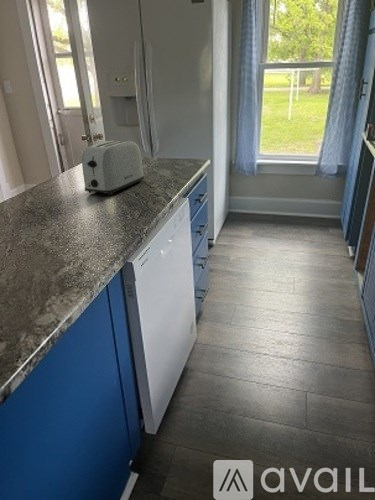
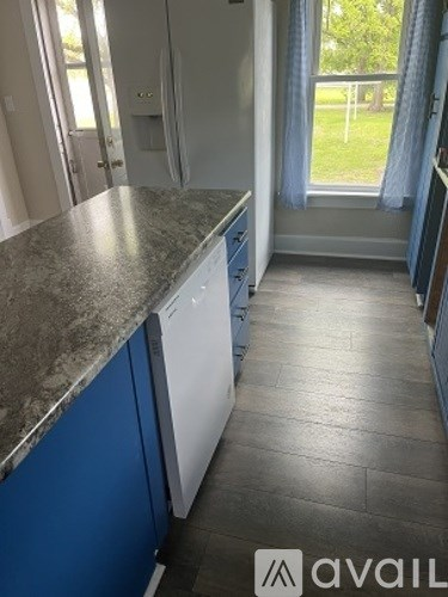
- toaster (112, 165)
